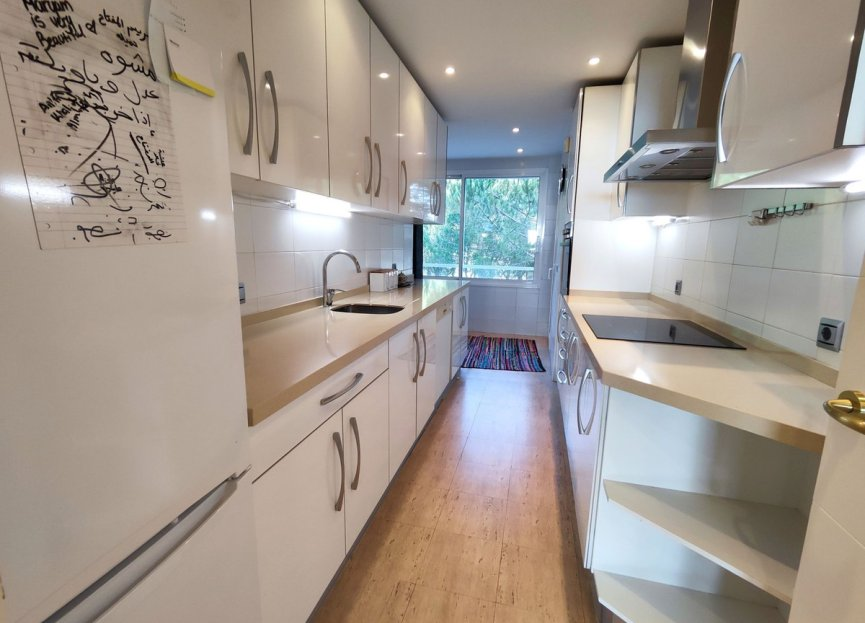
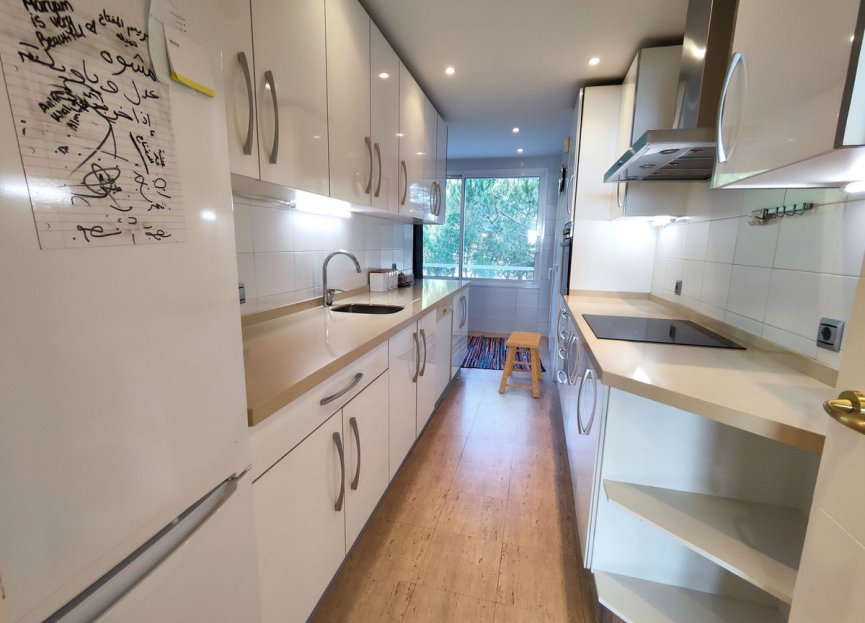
+ stool (522, 362)
